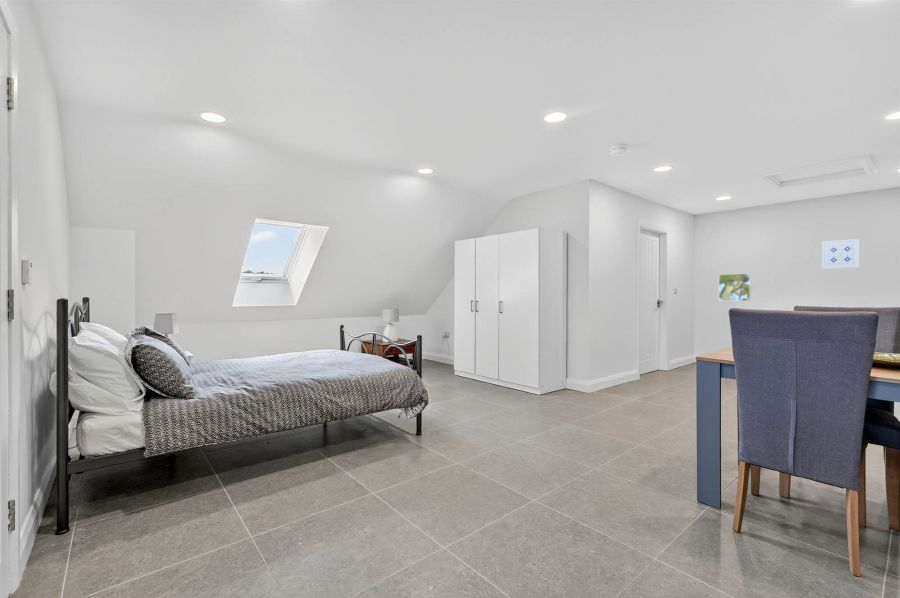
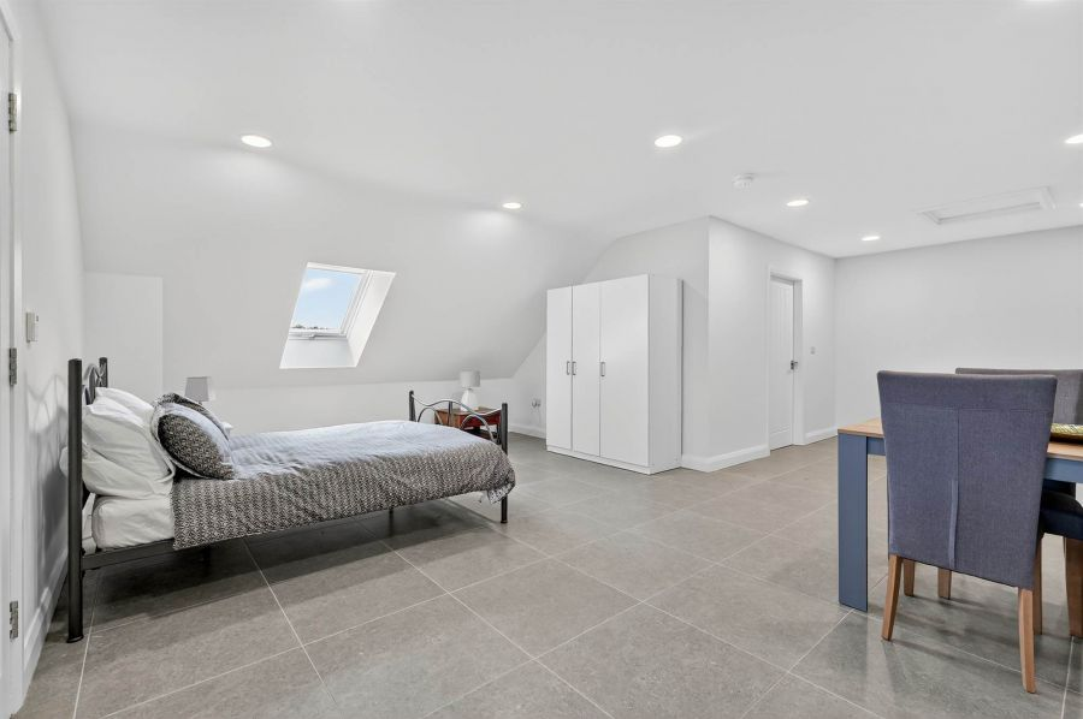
- wall art (840, 254)
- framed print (734, 287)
